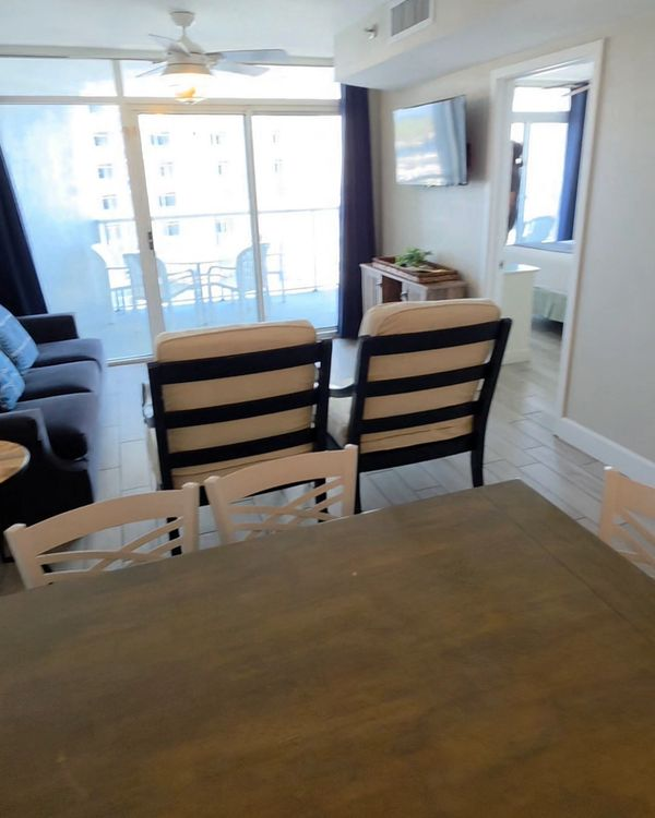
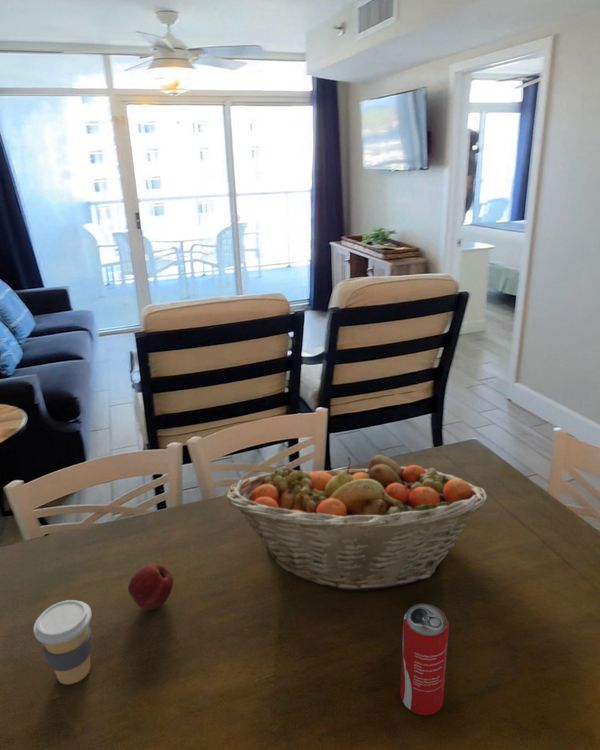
+ beverage can (423, 659)
+ apple (150, 586)
+ fruit basket (353, 507)
+ coffee cup (68, 644)
